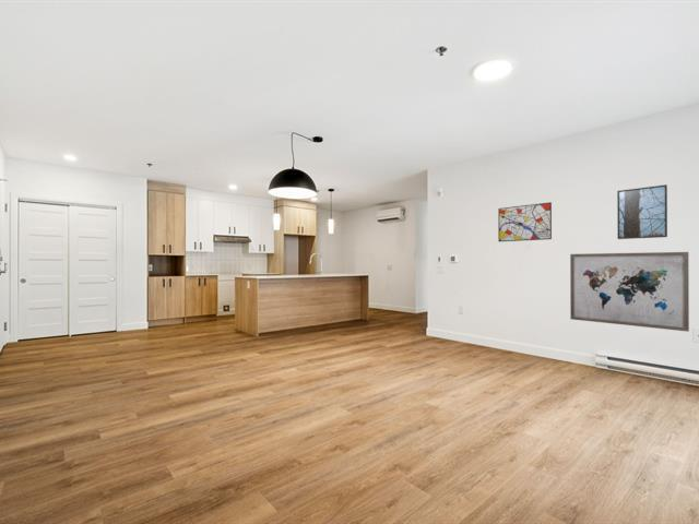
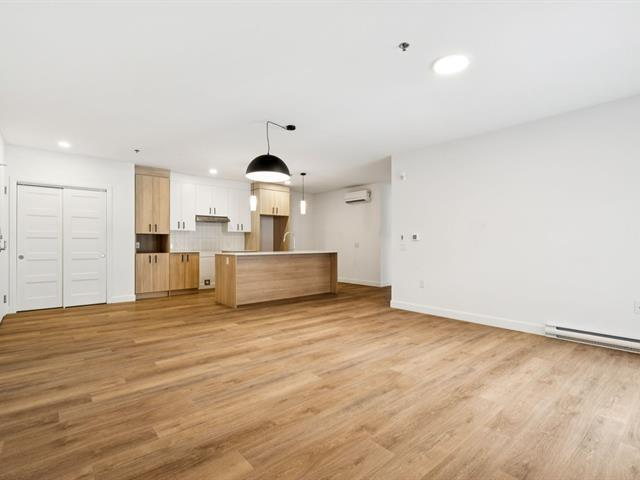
- wall art (624, 288)
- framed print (641, 213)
- wall art (523, 223)
